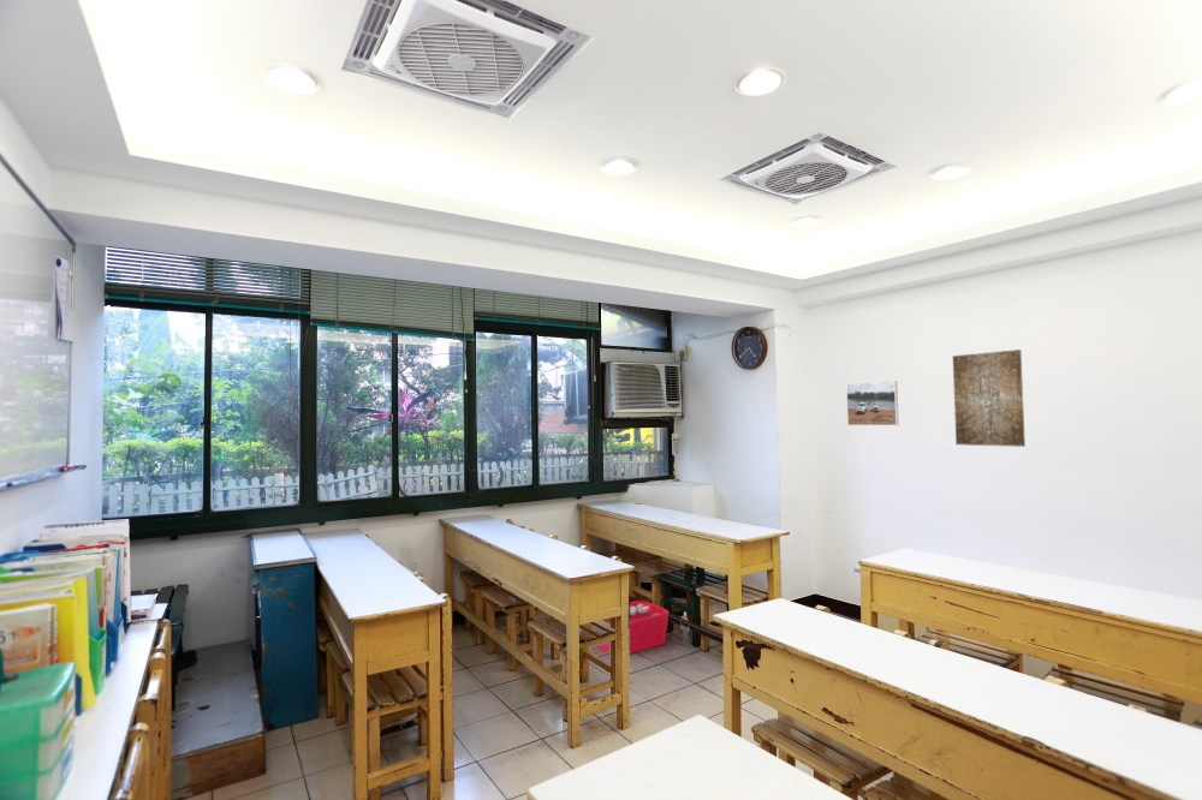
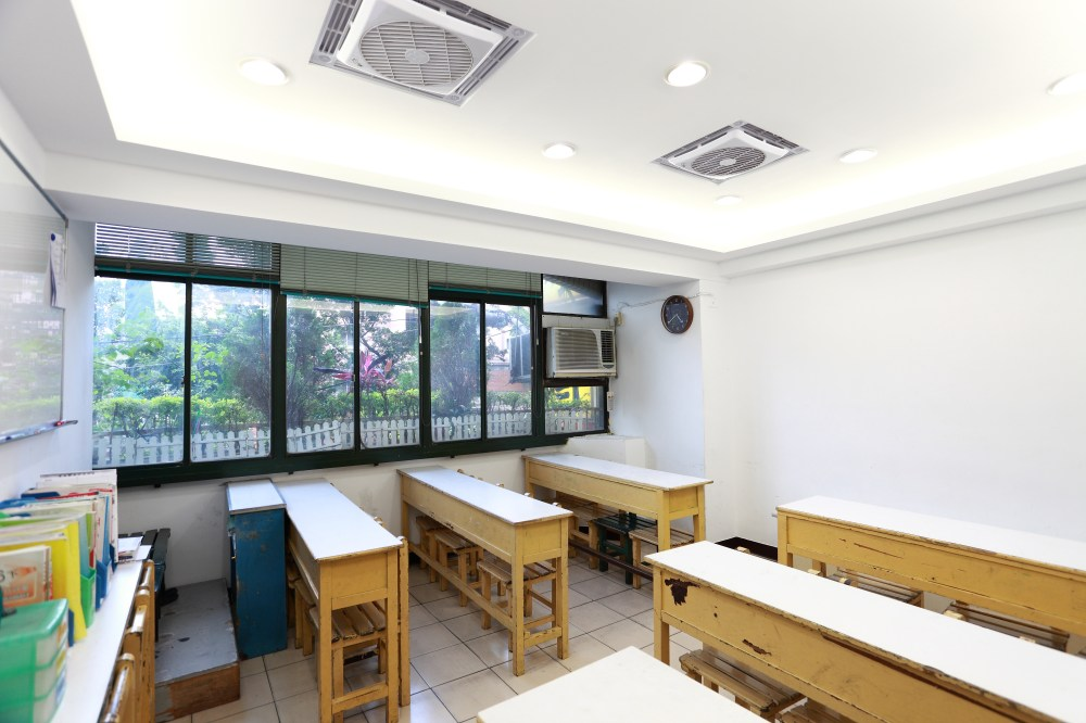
- wall art (987, 399)
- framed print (871, 404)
- storage bin (637, 626)
